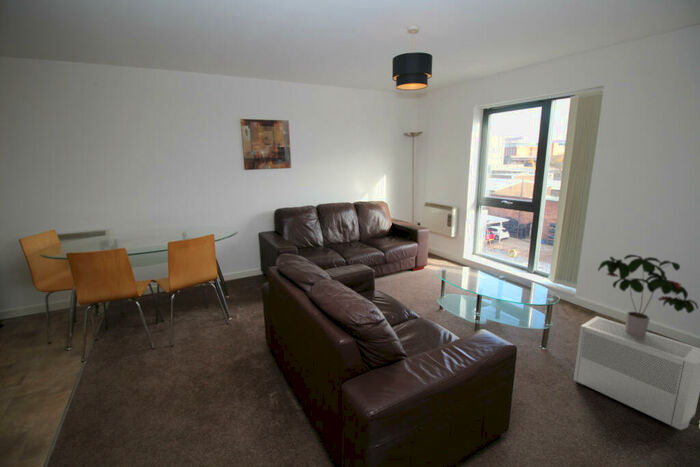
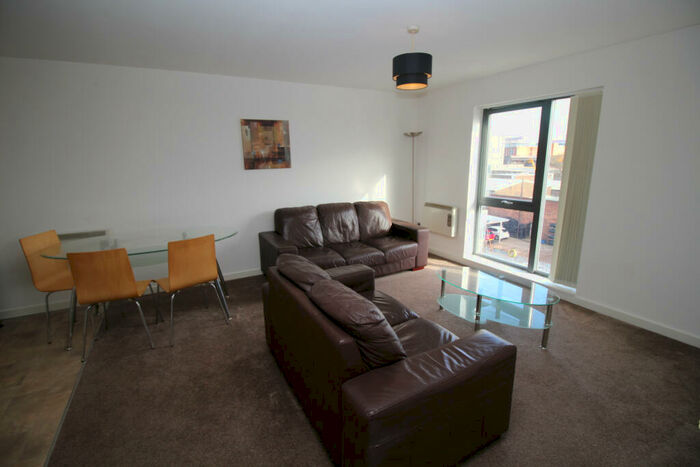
- potted plant (642, 296)
- air purifier (634, 368)
